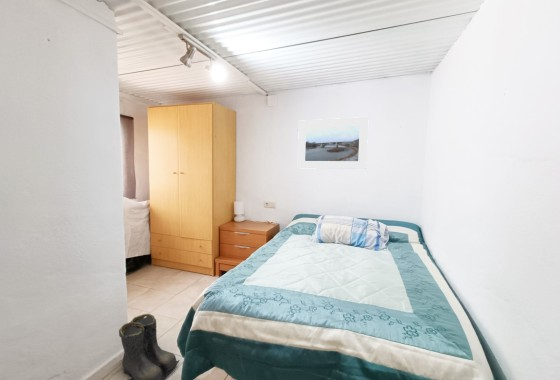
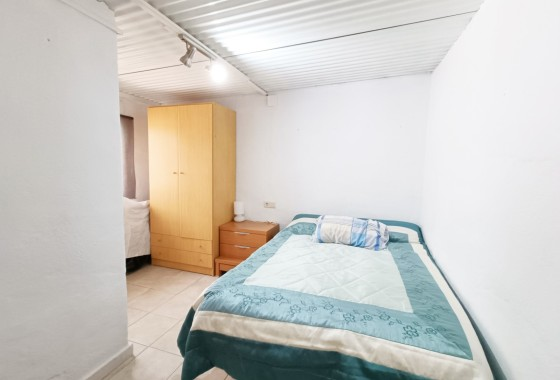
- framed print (331, 144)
- boots (147, 347)
